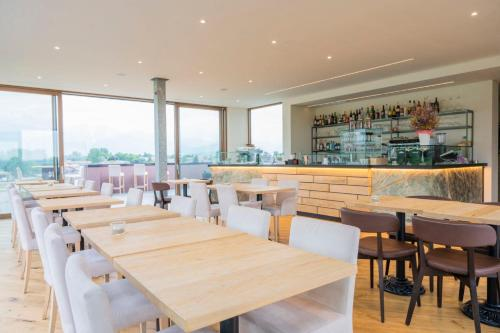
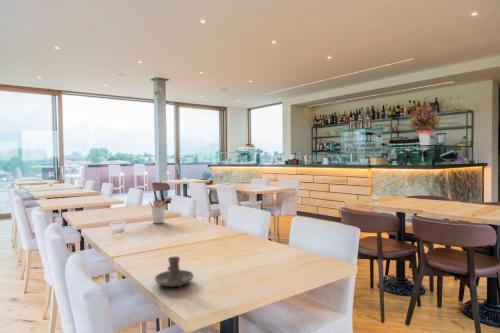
+ candle holder (175, 271)
+ utensil holder (158, 210)
